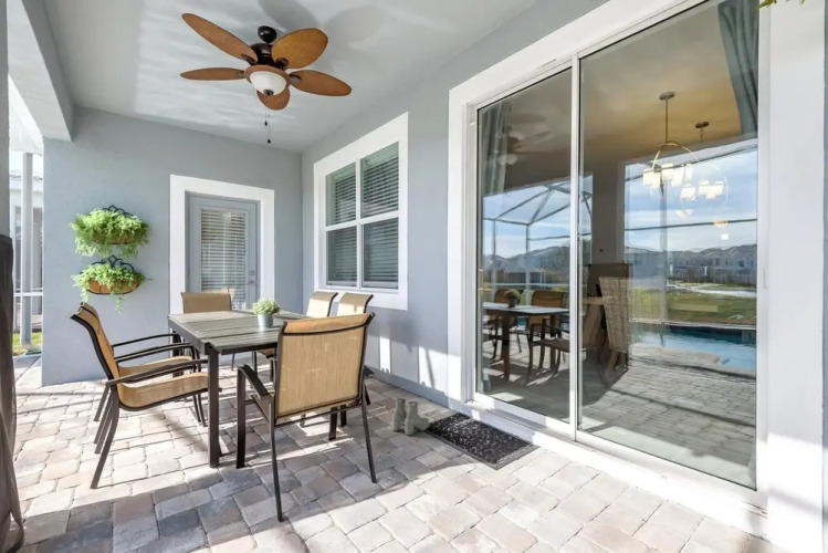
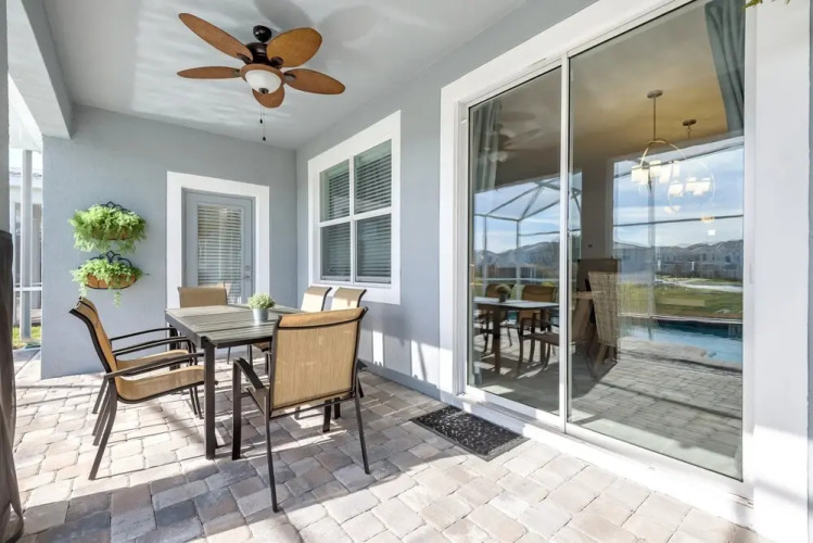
- boots (410, 414)
